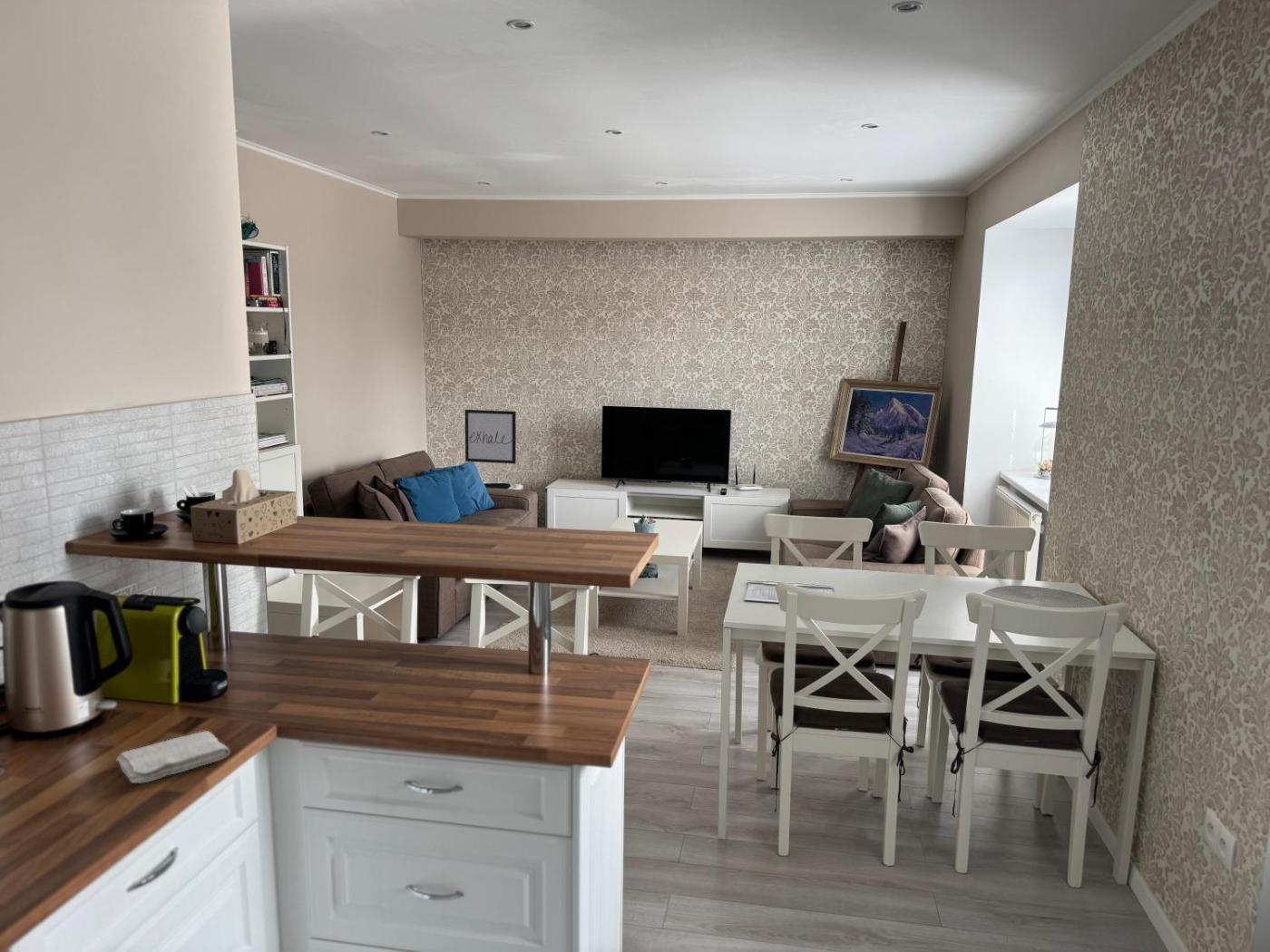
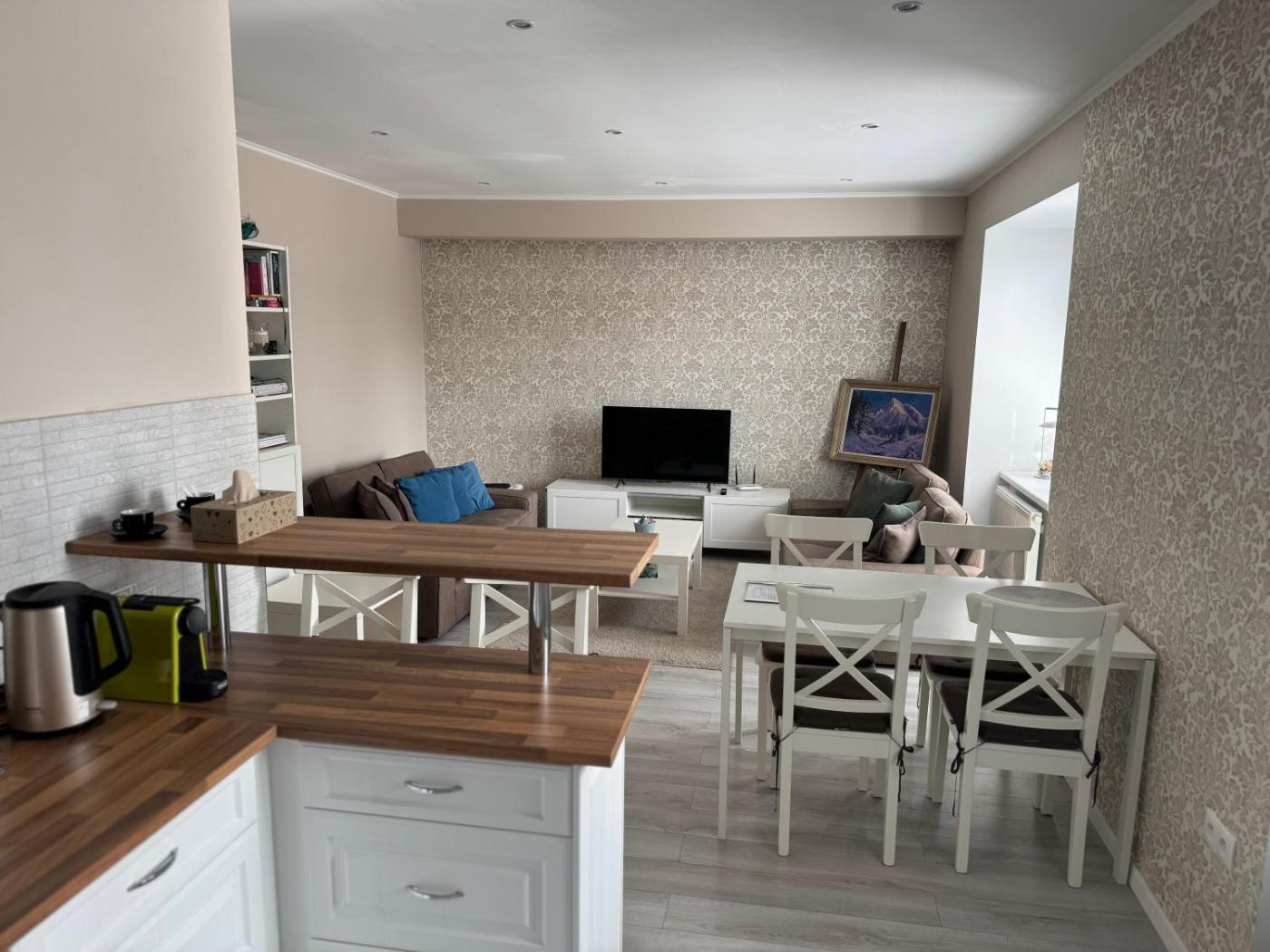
- wall art (490, 436)
- washcloth (172, 754)
